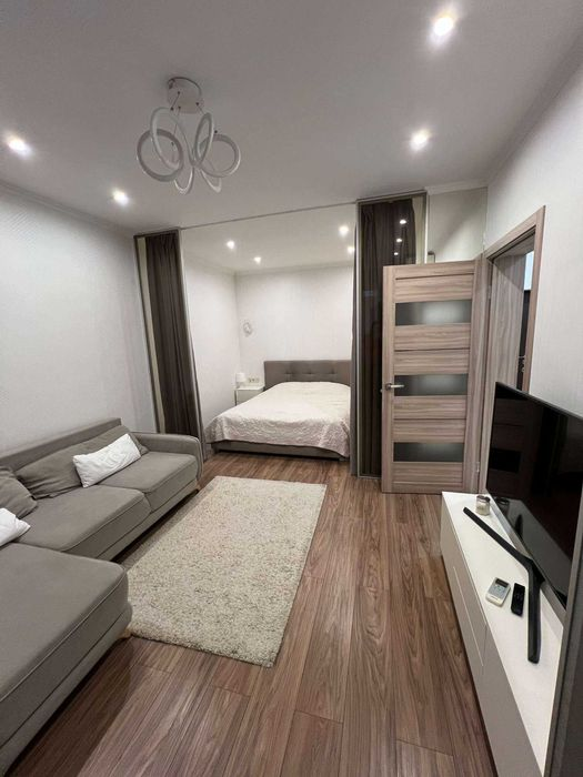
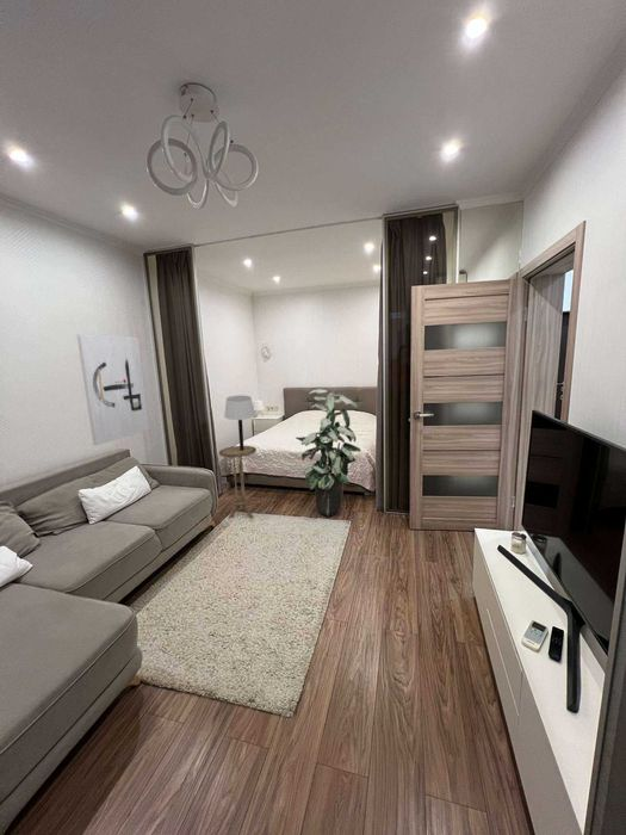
+ table lamp (240, 423)
+ wall art (117, 388)
+ indoor plant (327, 451)
+ side table (241, 483)
